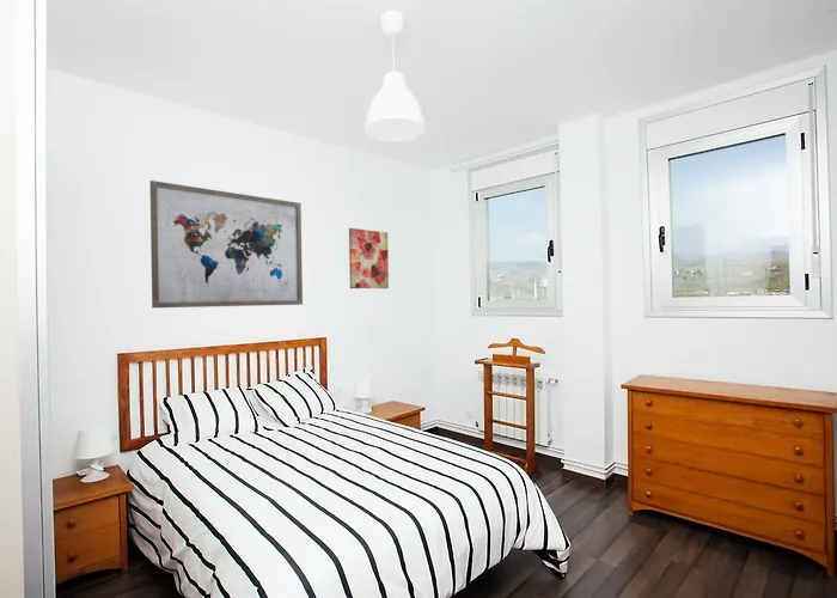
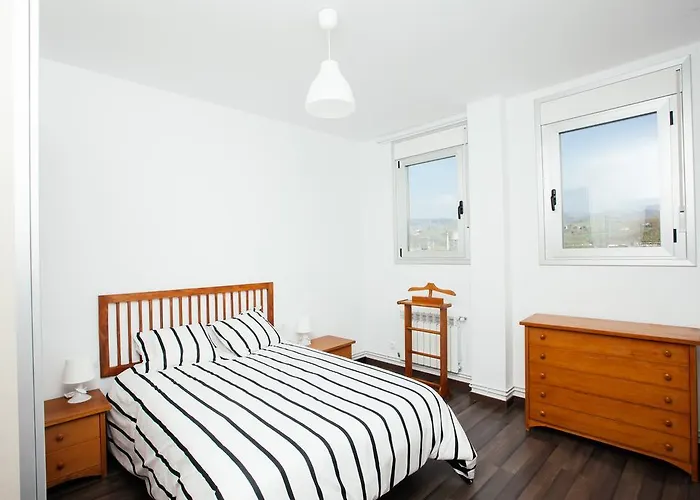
- wall art (234, 249)
- wall art (368, 258)
